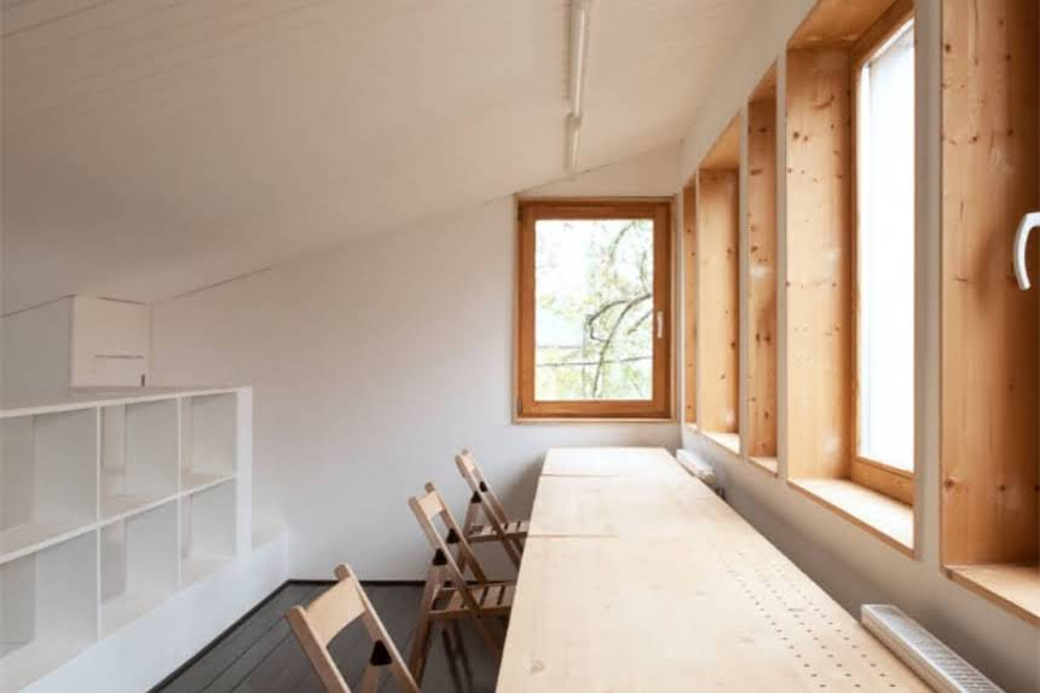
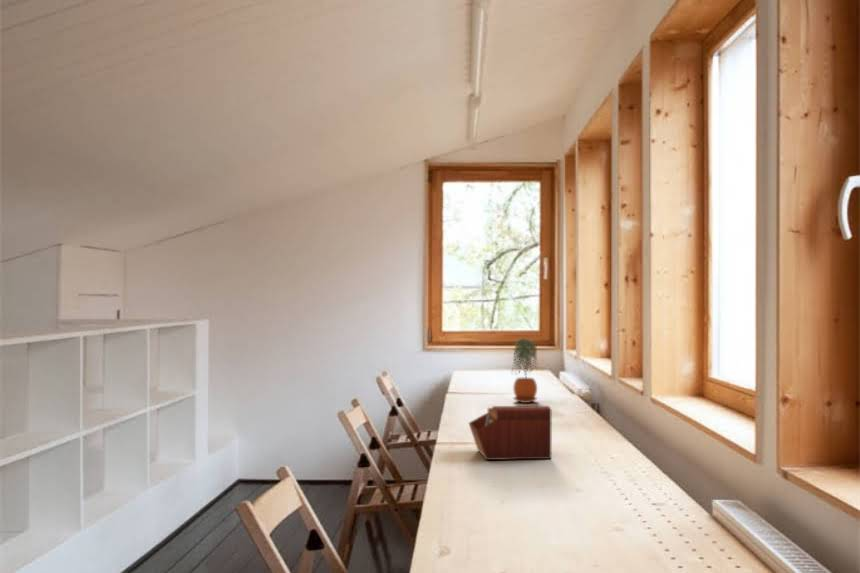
+ sewing box (508, 429)
+ potted plant (524, 369)
